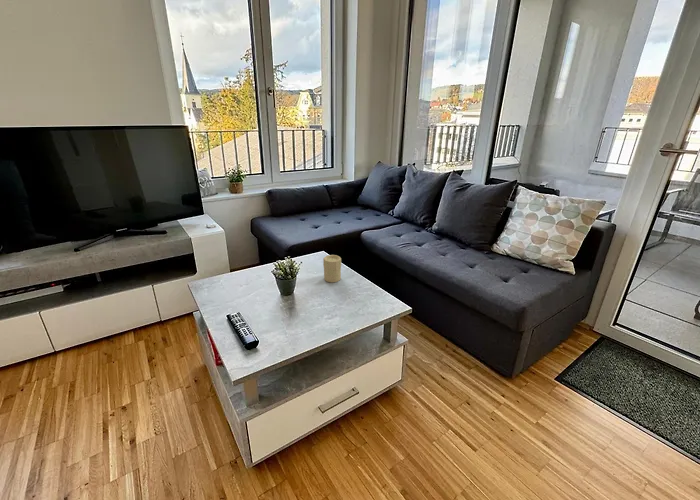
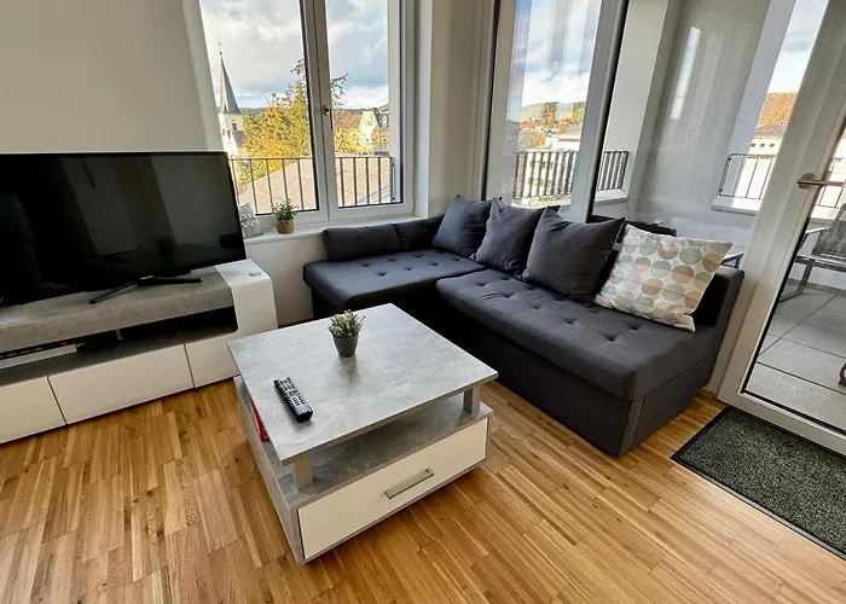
- candle (332, 267)
